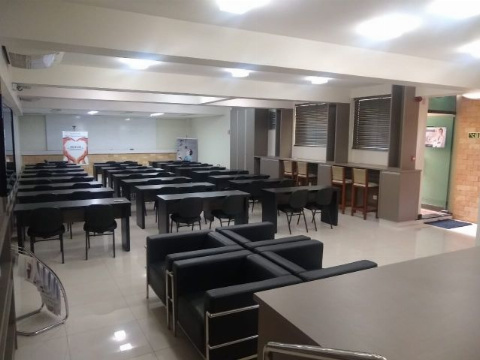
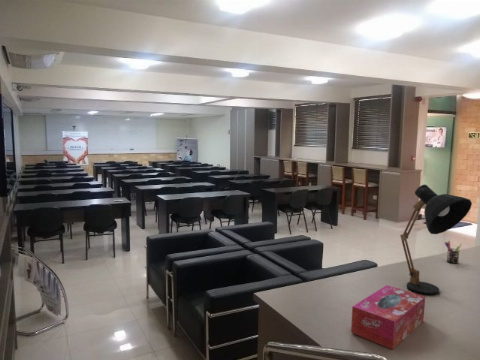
+ tissue box (389, 313)
+ pen holder (453, 251)
+ desk lamp (431, 233)
